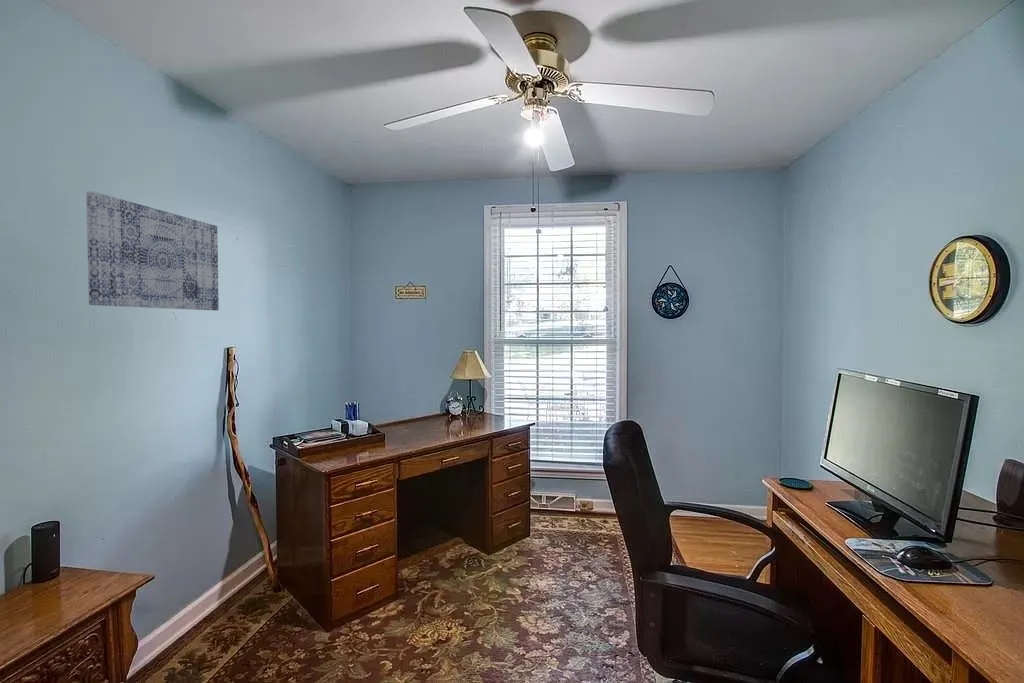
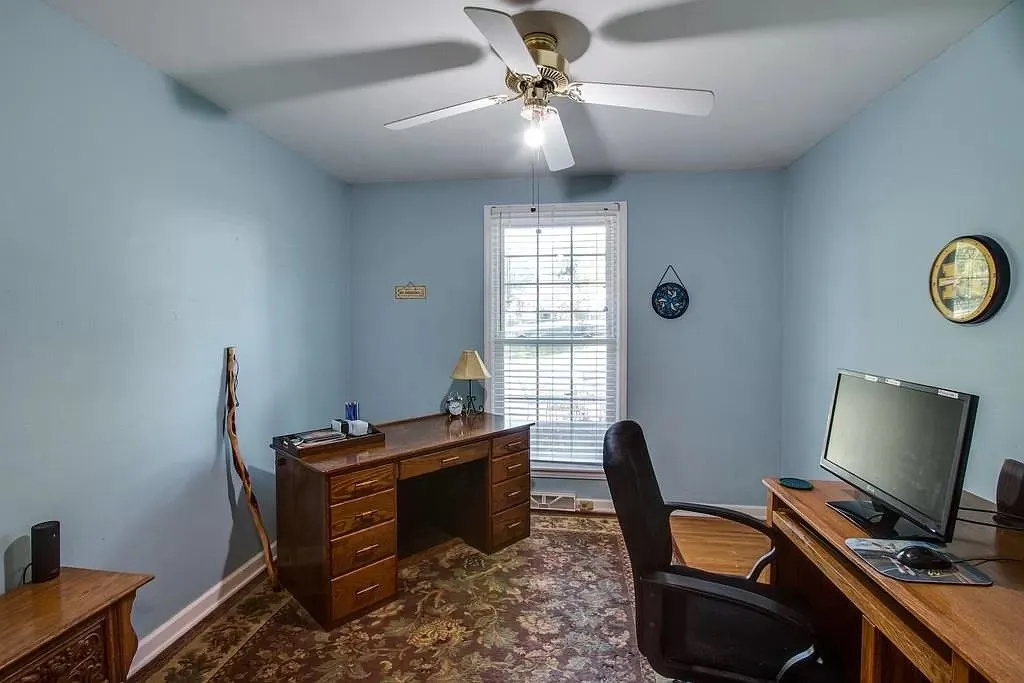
- wall art (162, 259)
